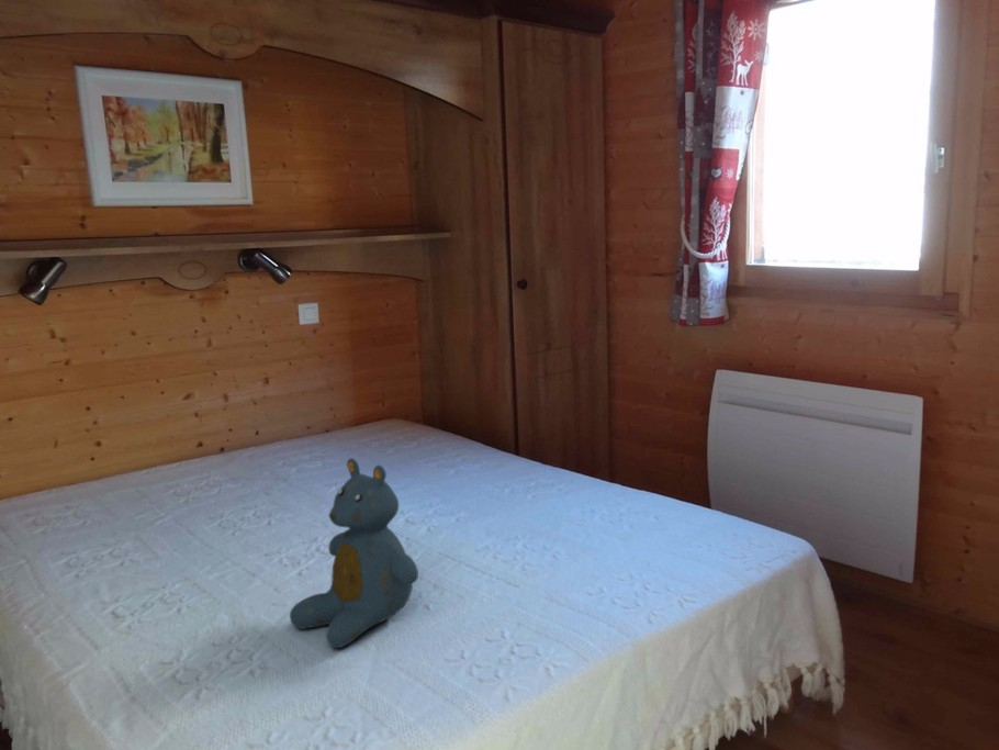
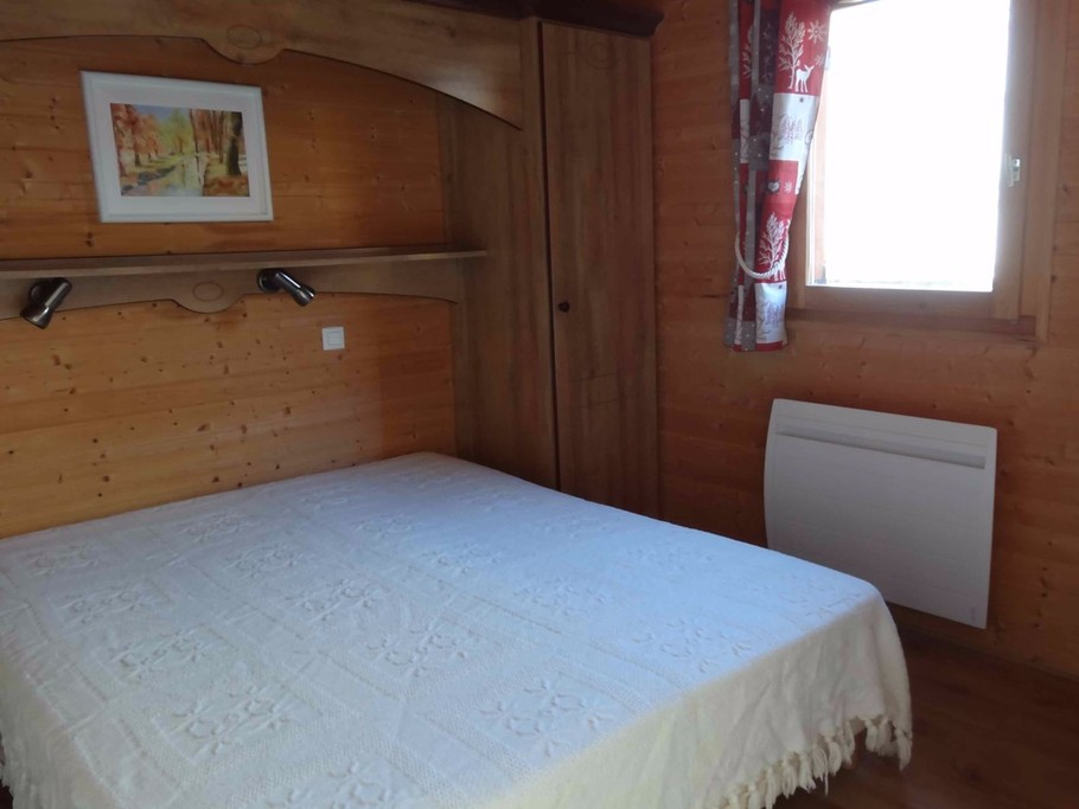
- teddy bear (350, 546)
